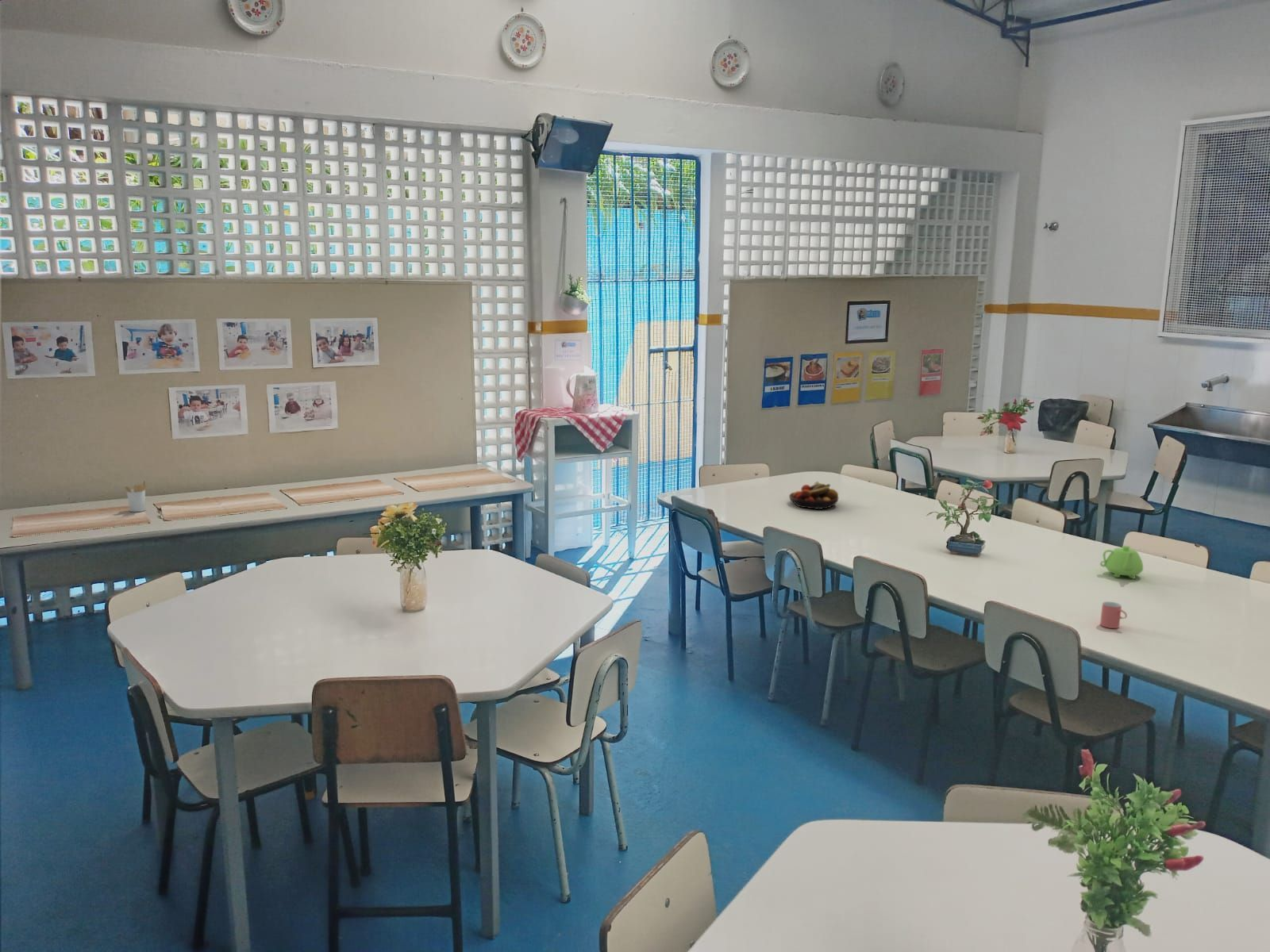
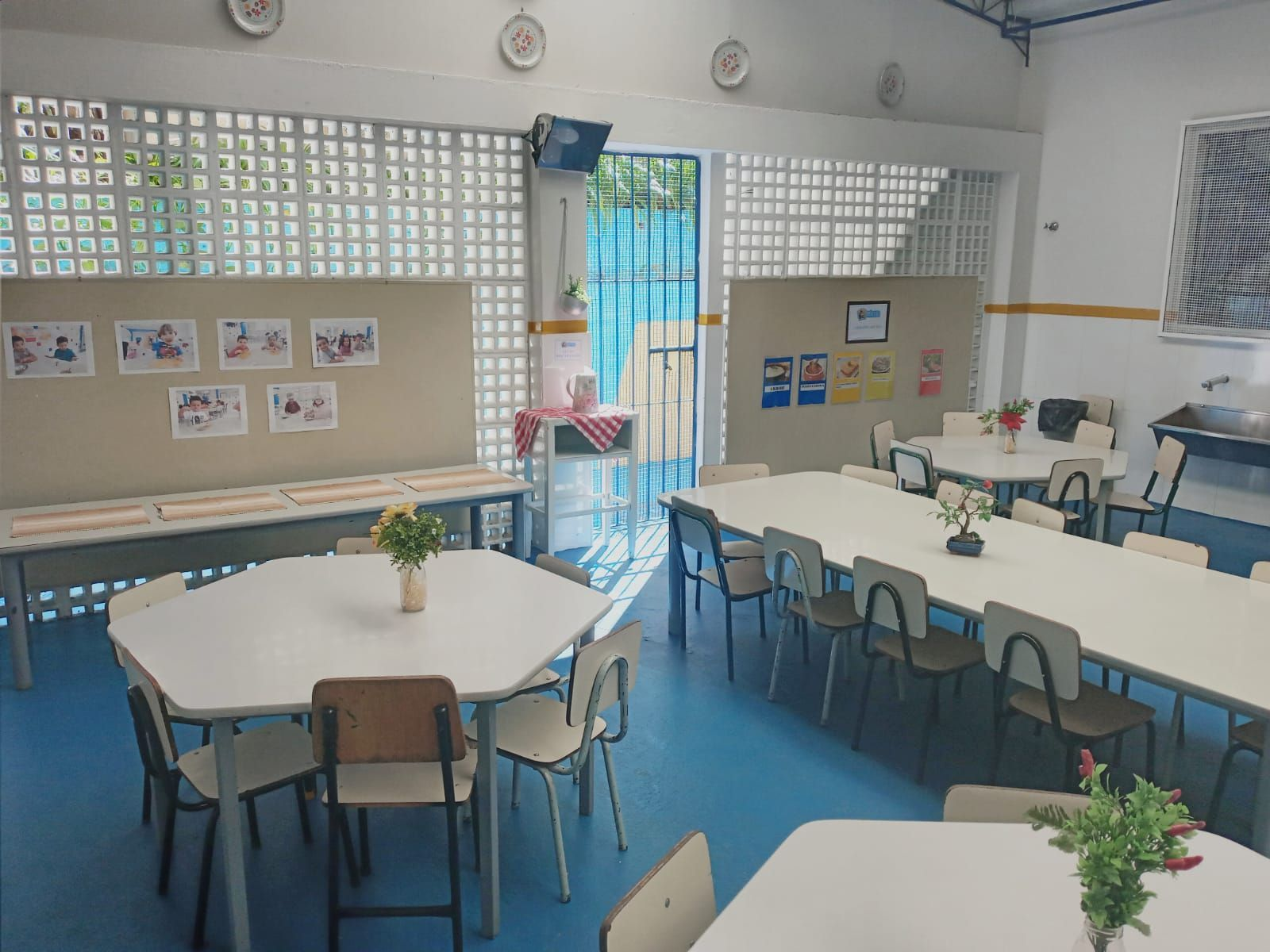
- teapot (1122, 562)
- cup (1114, 616)
- utensil holder (138, 496)
- fruit bowl (814, 493)
